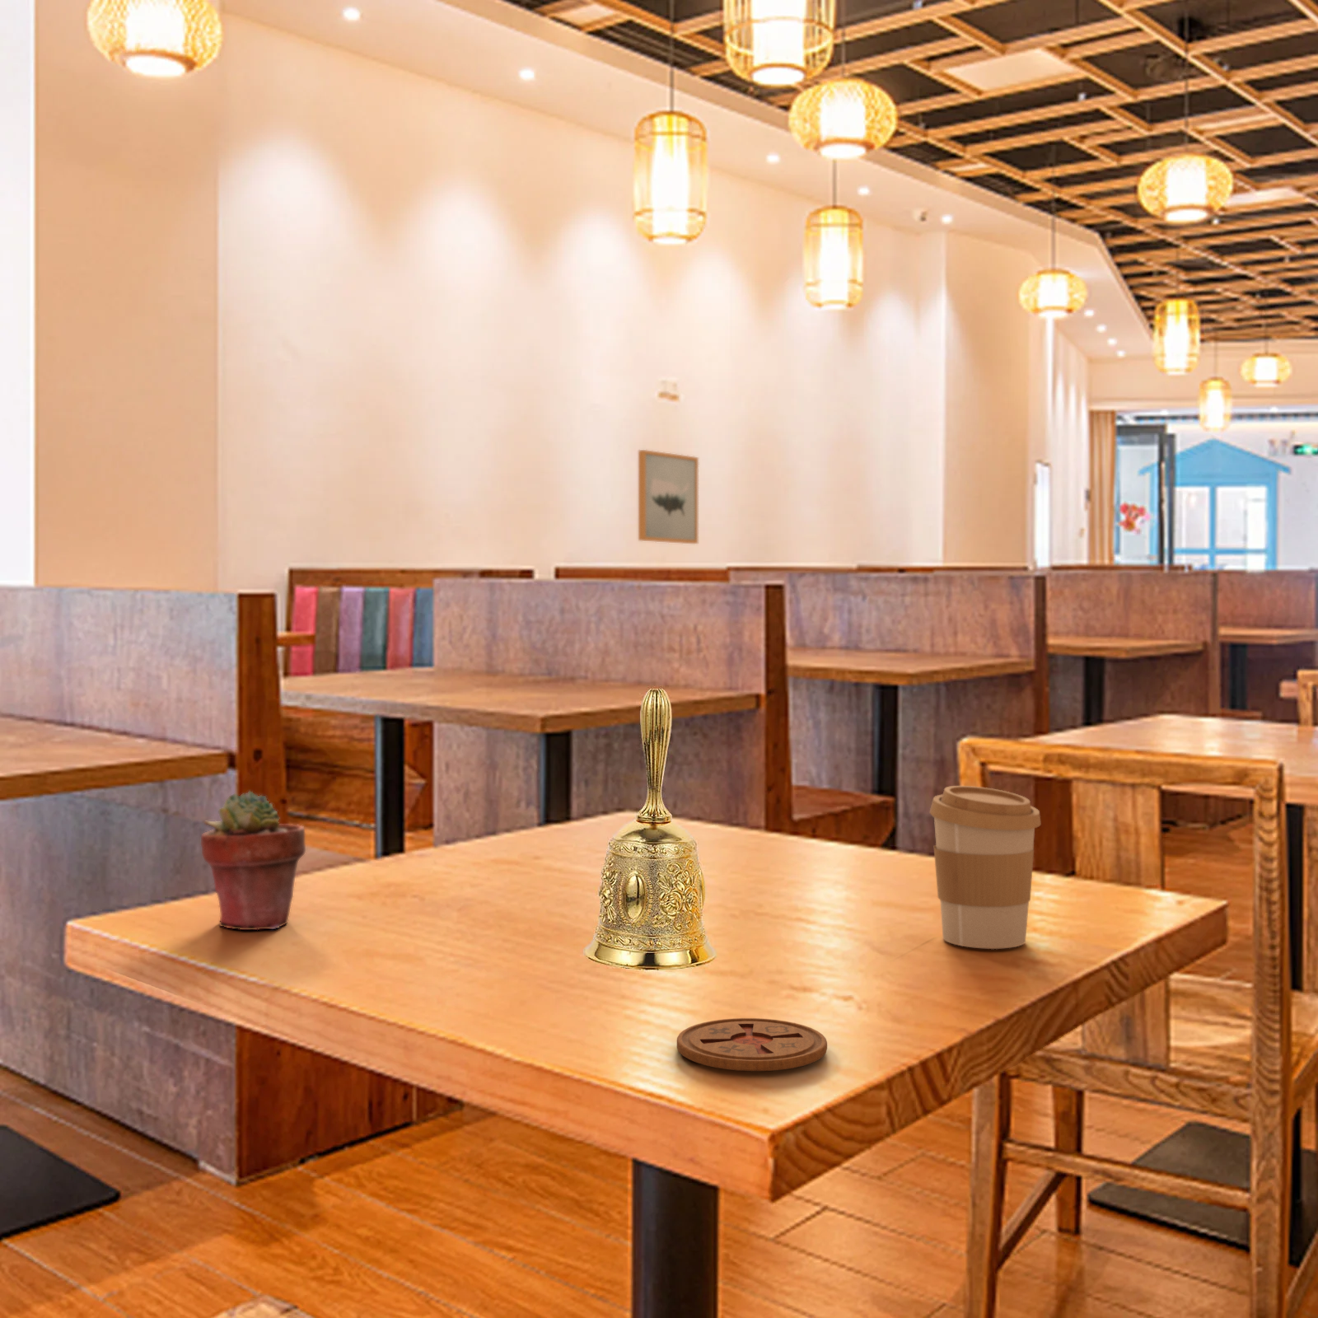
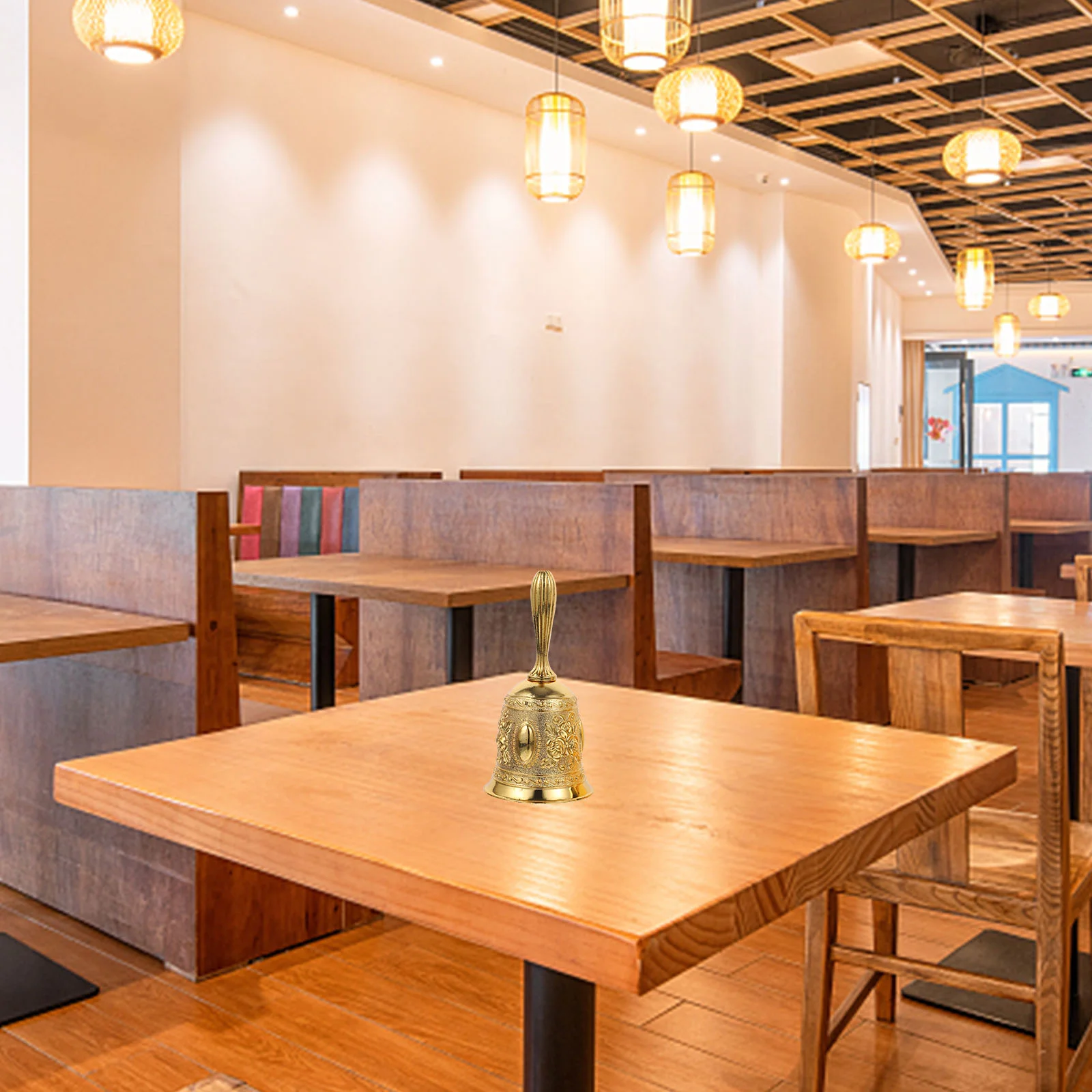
- potted succulent (253, 857)
- wall art (669, 497)
- coffee cup (985, 864)
- coaster (751, 1043)
